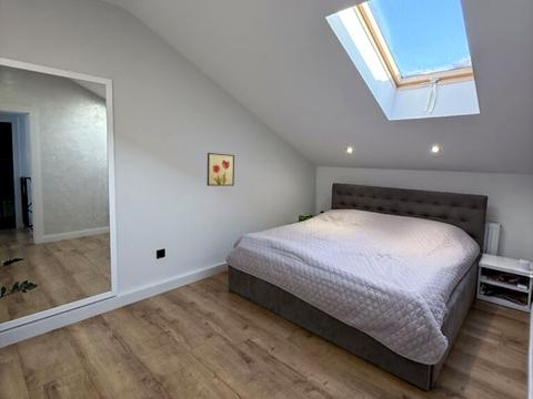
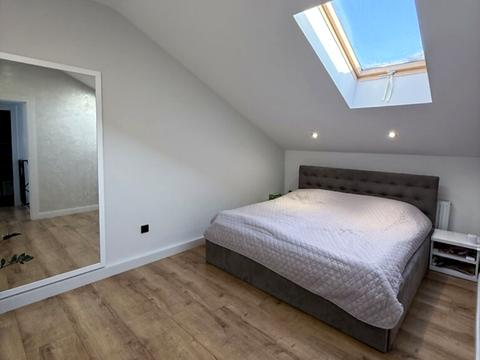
- wall art (220, 170)
